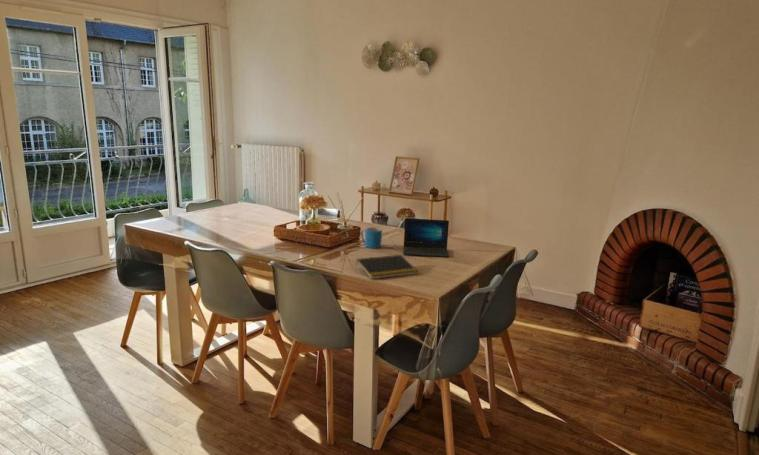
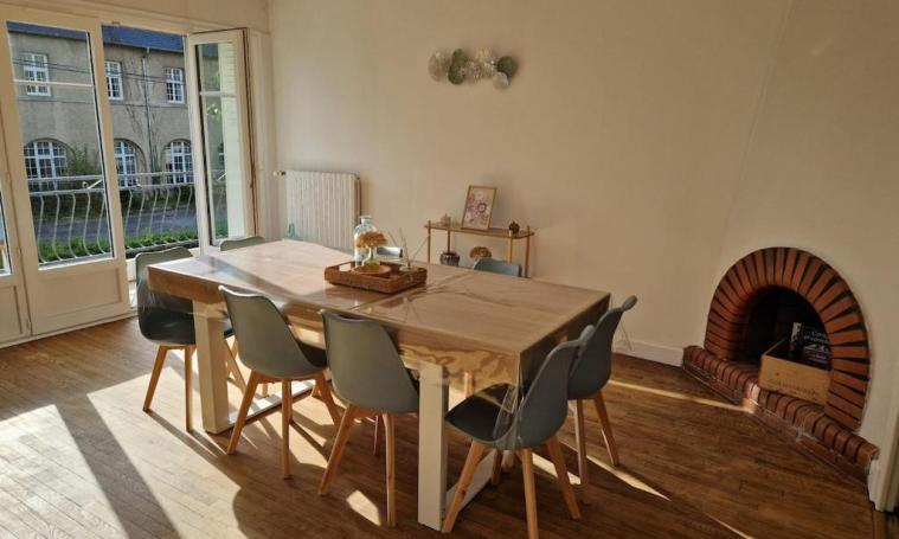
- notepad (386, 266)
- mug (370, 237)
- laptop (426, 237)
